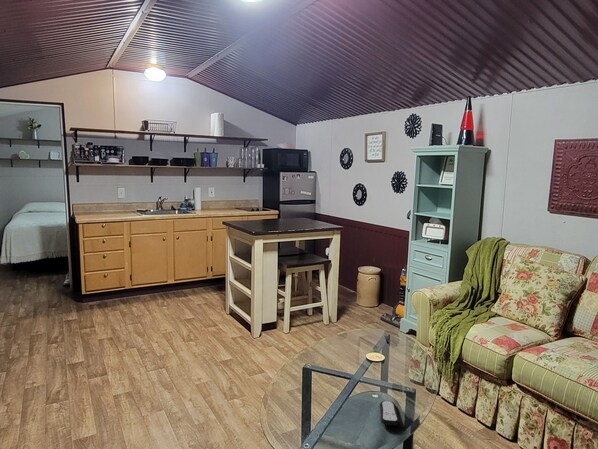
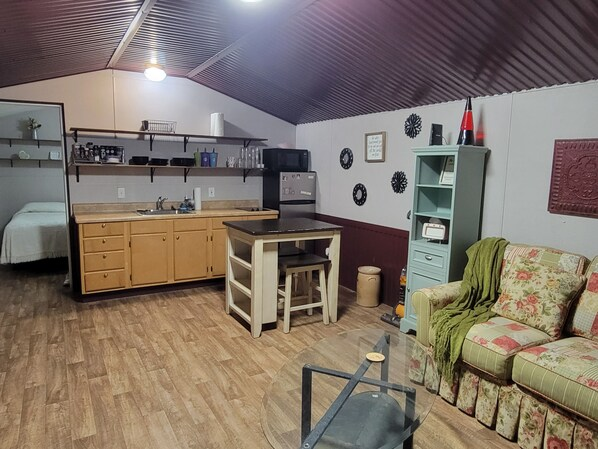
- remote control (388, 412)
